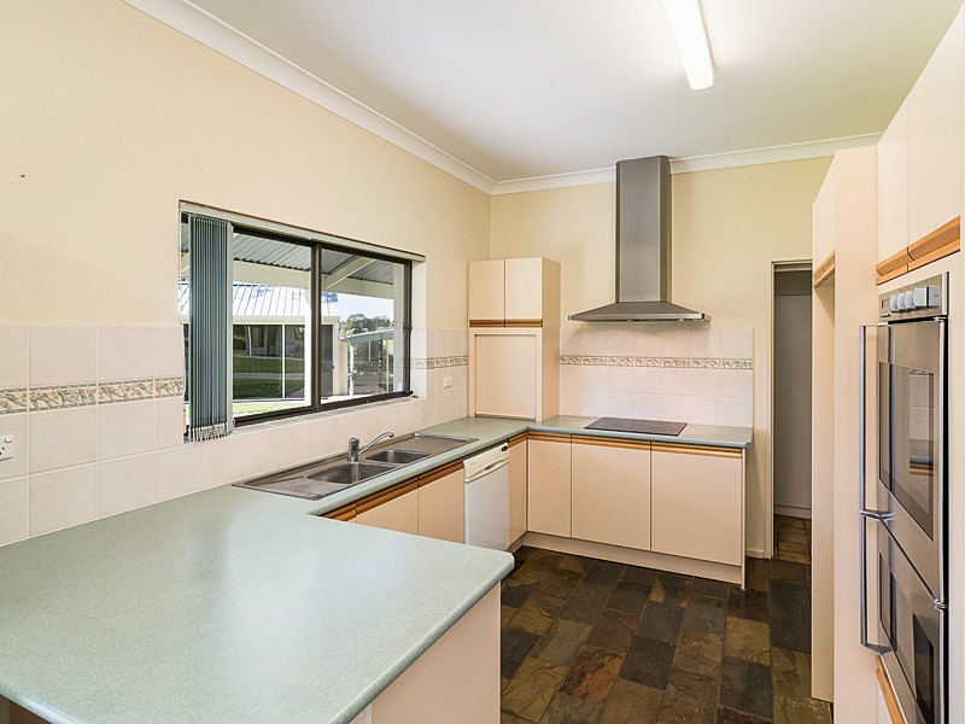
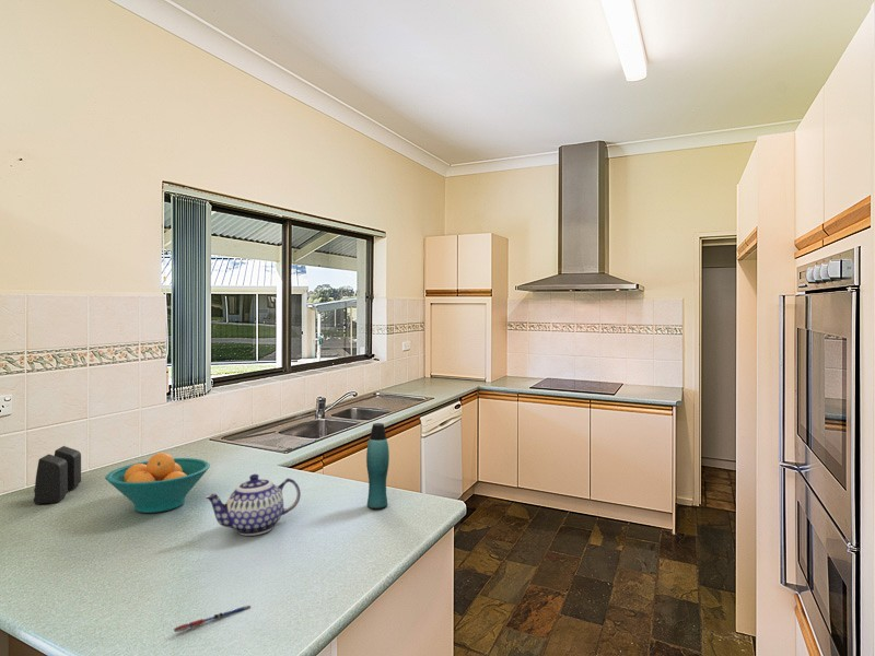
+ fruit bowl (160, 479)
+ bottle (377, 465)
+ speaker (57, 472)
+ teapot (255, 501)
+ pen (213, 617)
